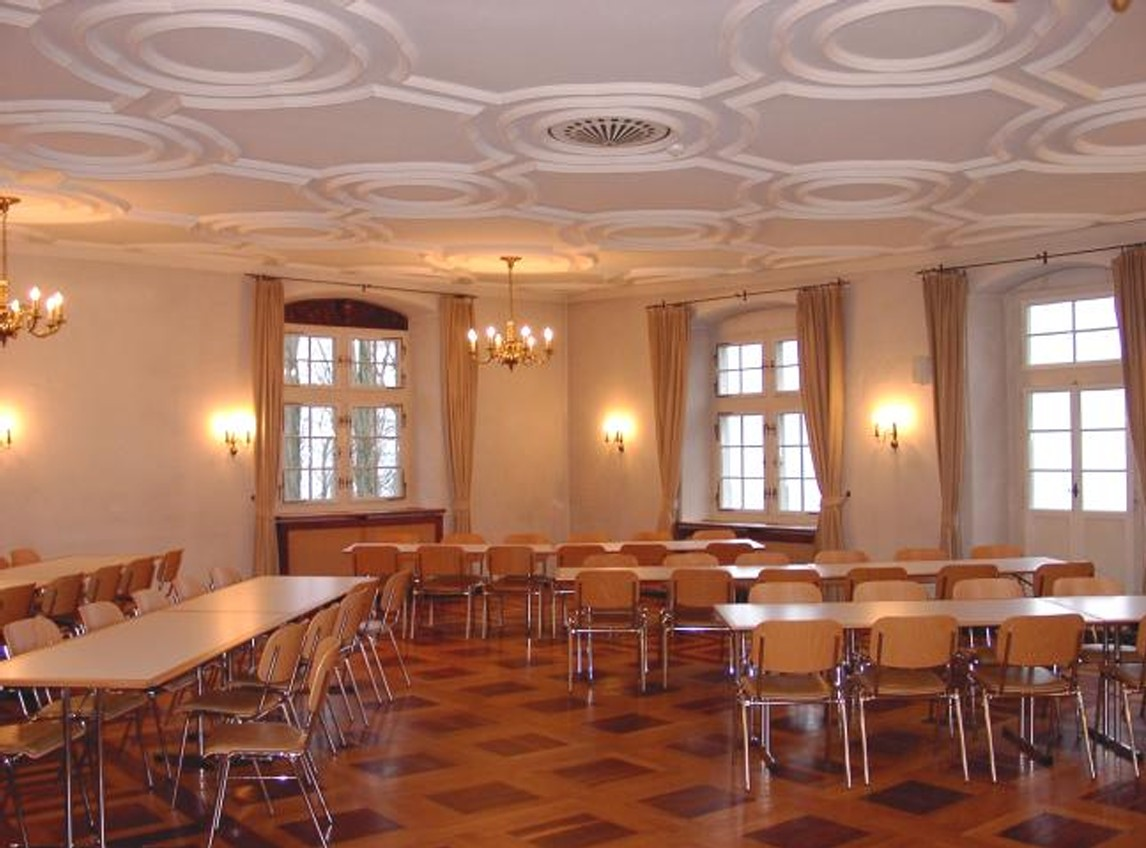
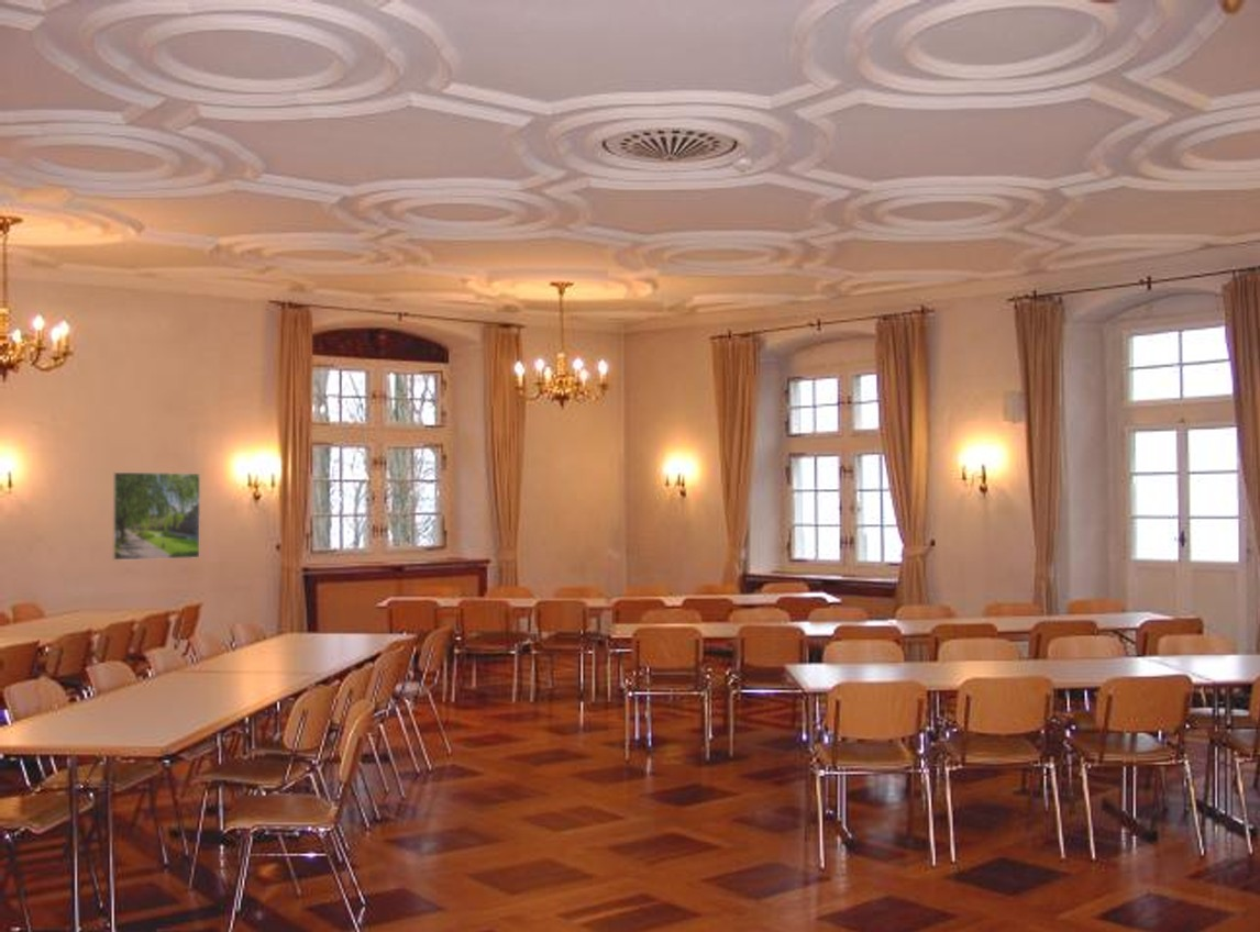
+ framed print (157, 515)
